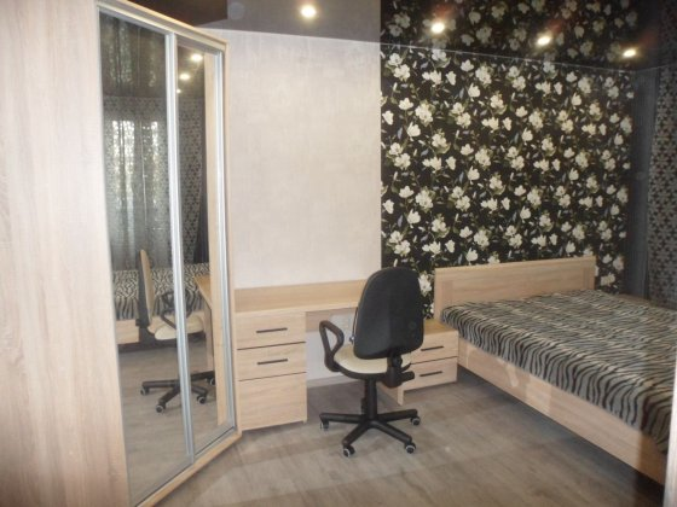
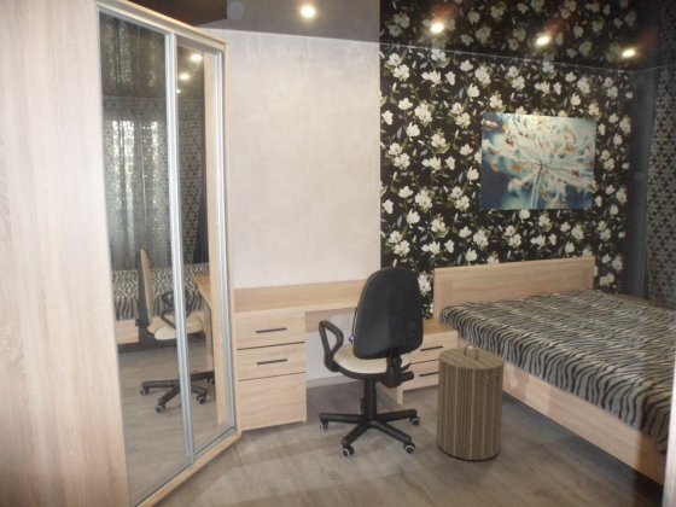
+ wall art (540, 163)
+ laundry hamper (470, 394)
